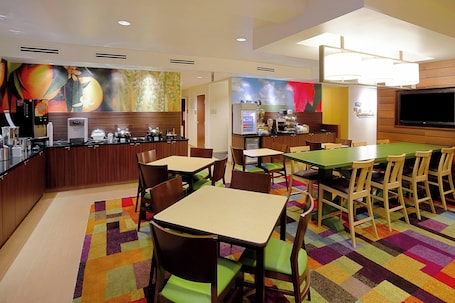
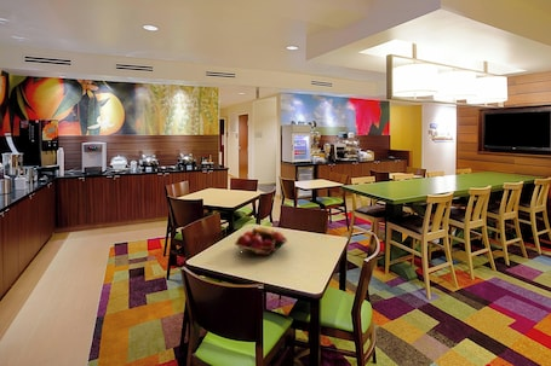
+ fruit basket (260, 239)
